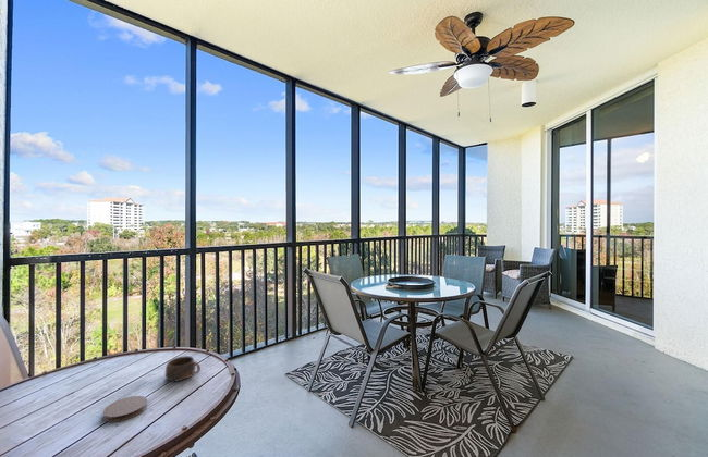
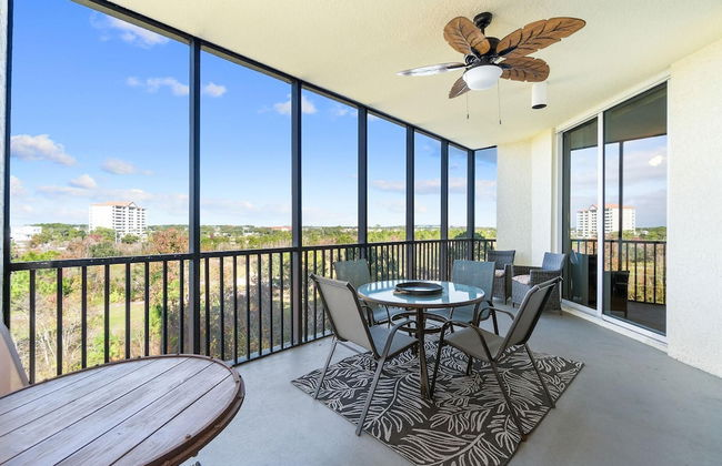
- cup (183, 369)
- coaster (125, 408)
